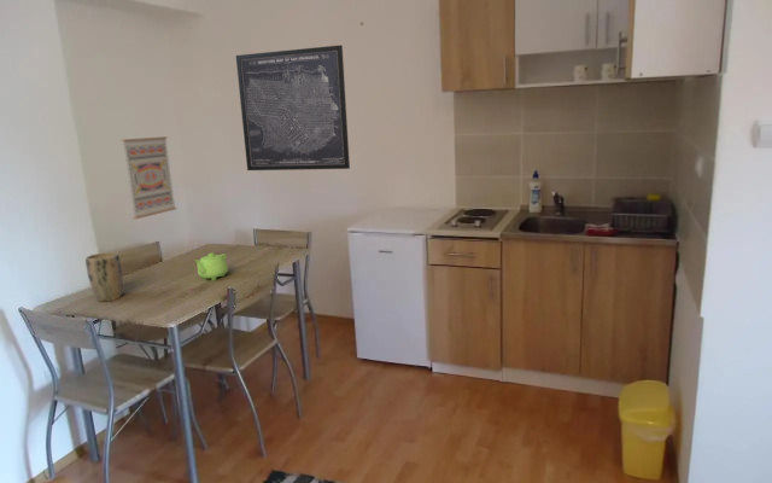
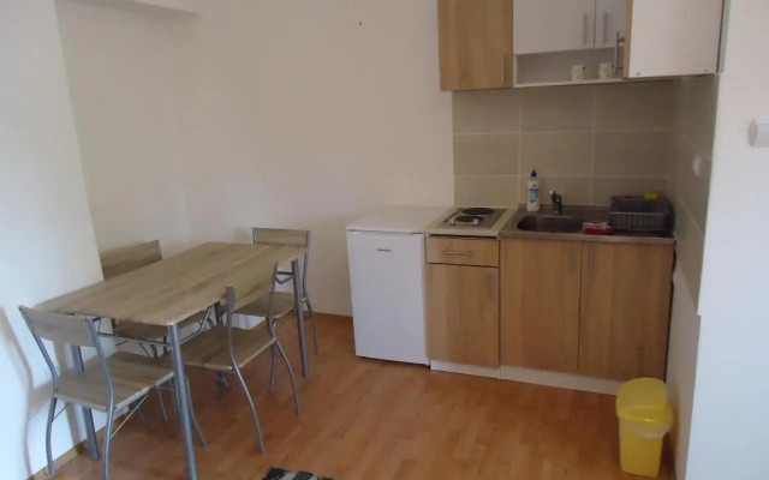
- teapot (211, 266)
- wall art (292, 111)
- wall art (150, 176)
- plant pot (105, 277)
